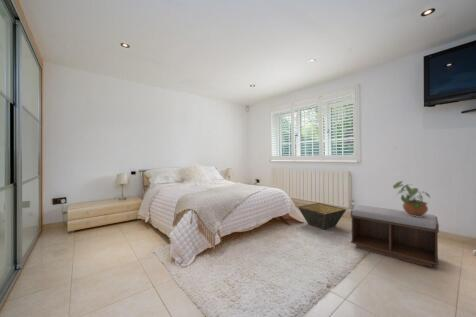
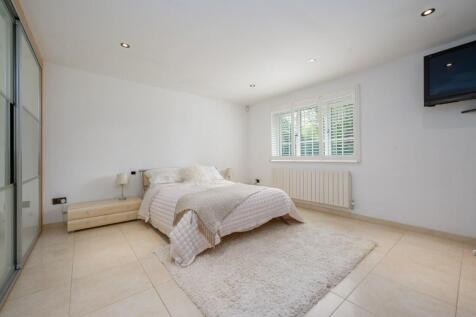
- potted plant (409, 197)
- bench (391, 231)
- basket (321, 216)
